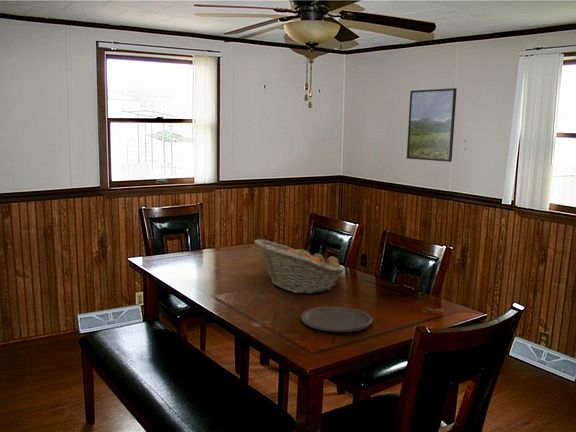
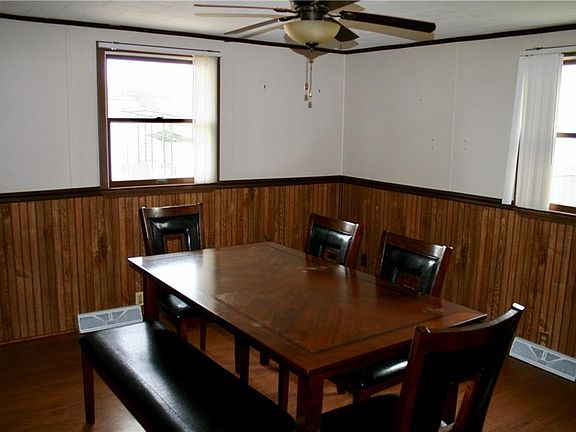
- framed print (430, 125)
- plate (336, 319)
- fruit basket (298, 263)
